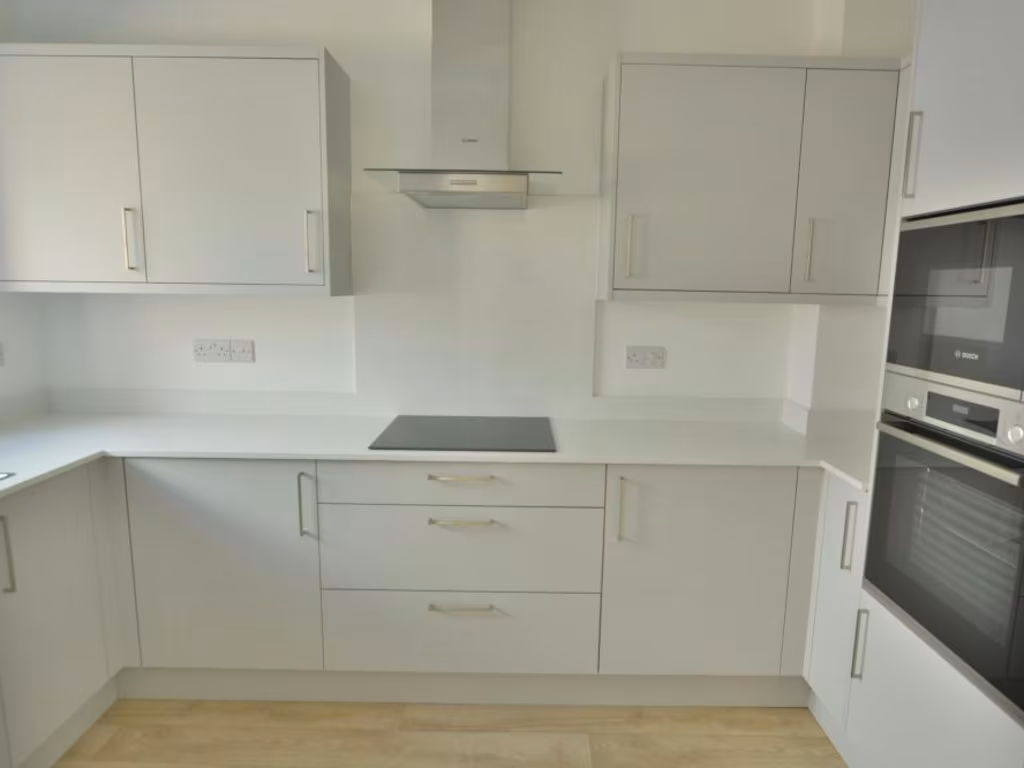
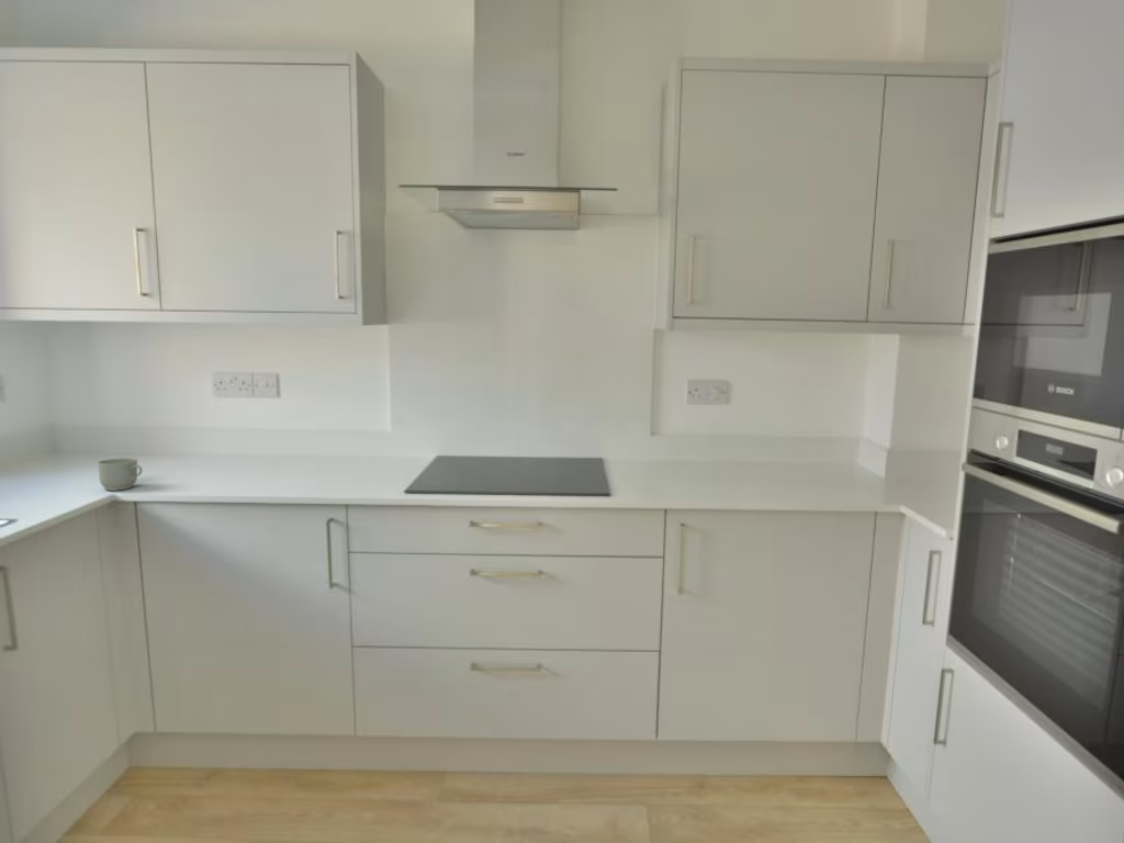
+ mug (122, 474)
